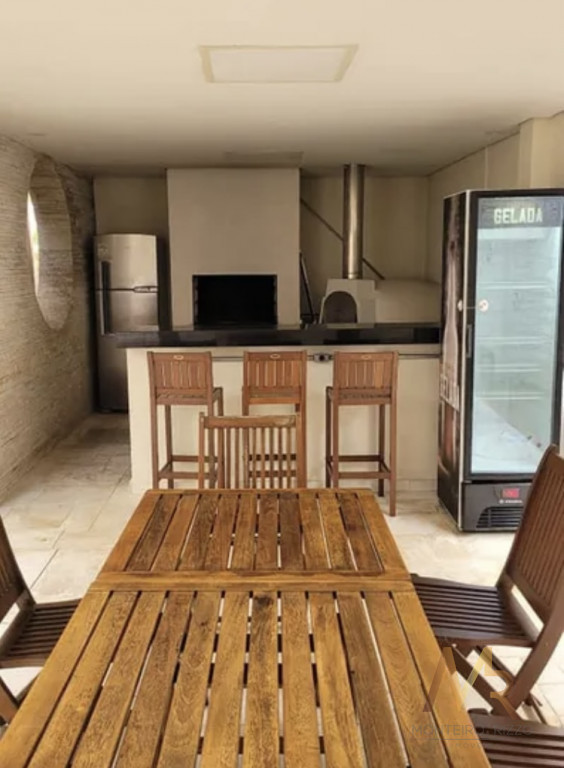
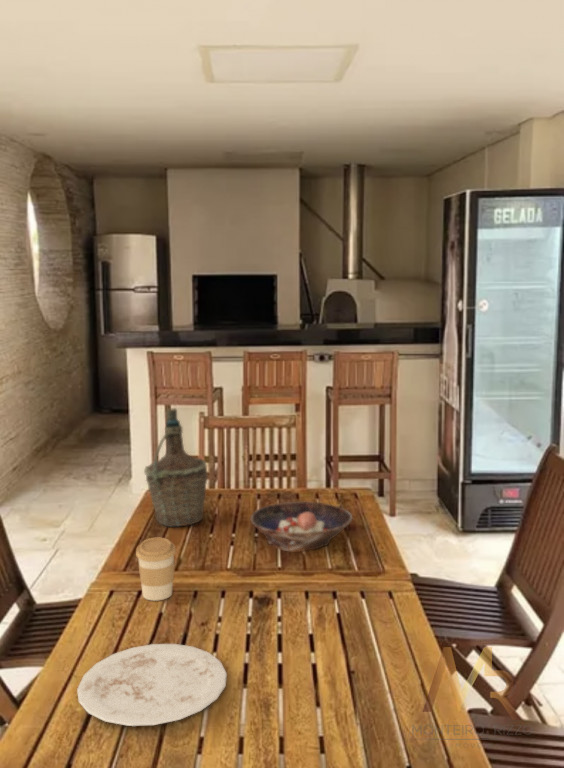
+ plate (153, 682)
+ coffee cup (156, 568)
+ bowl (301, 525)
+ bottle (175, 465)
